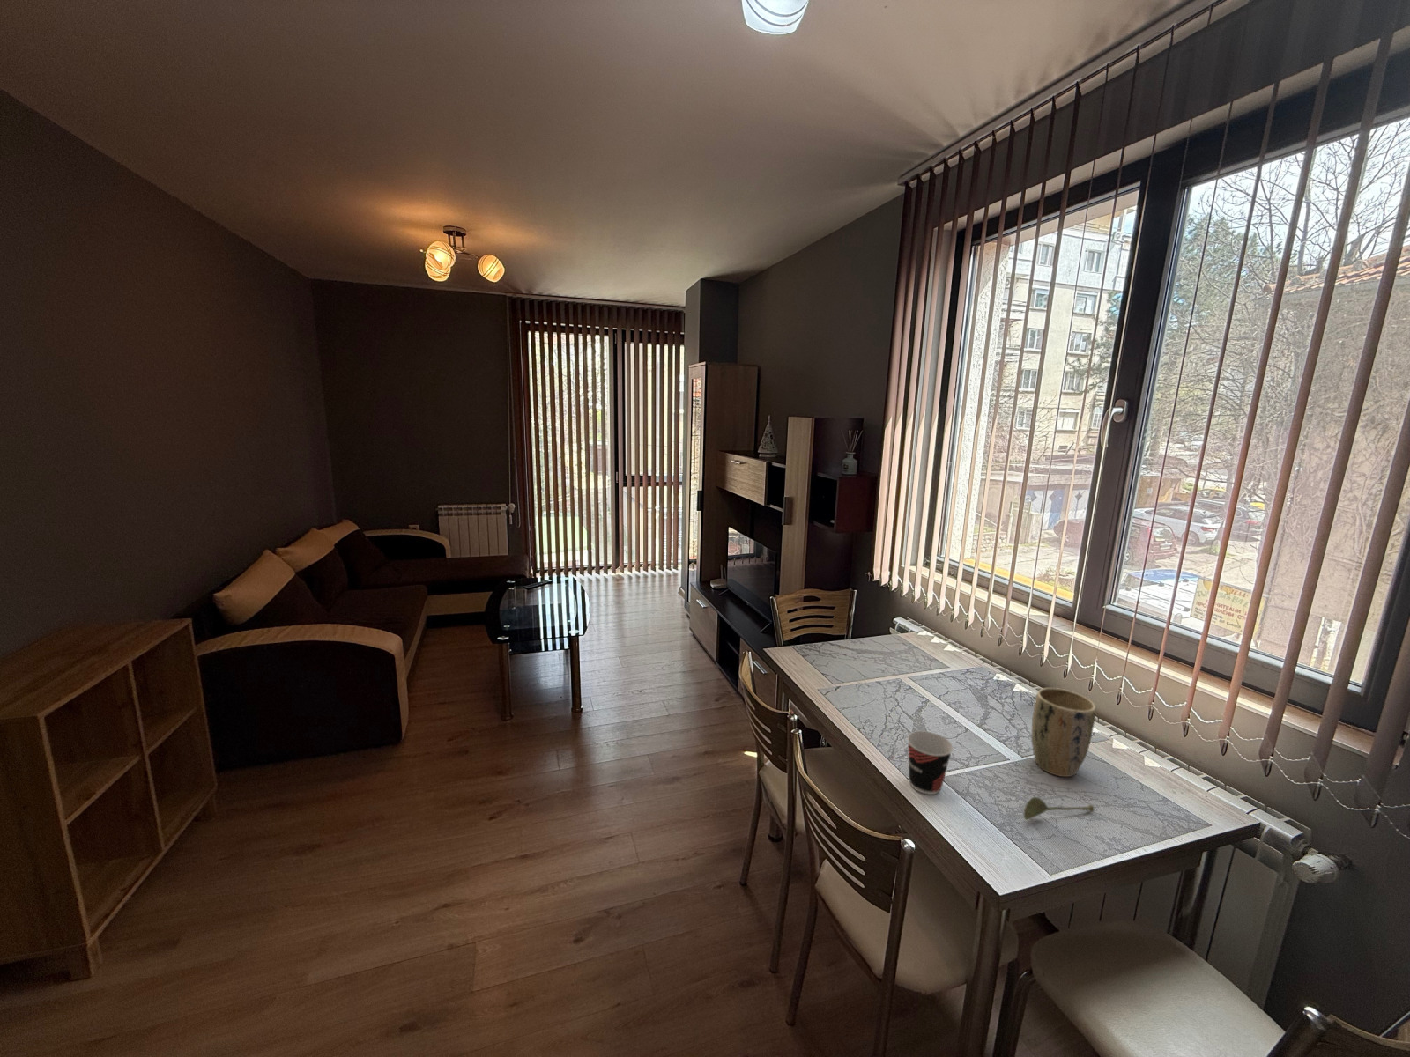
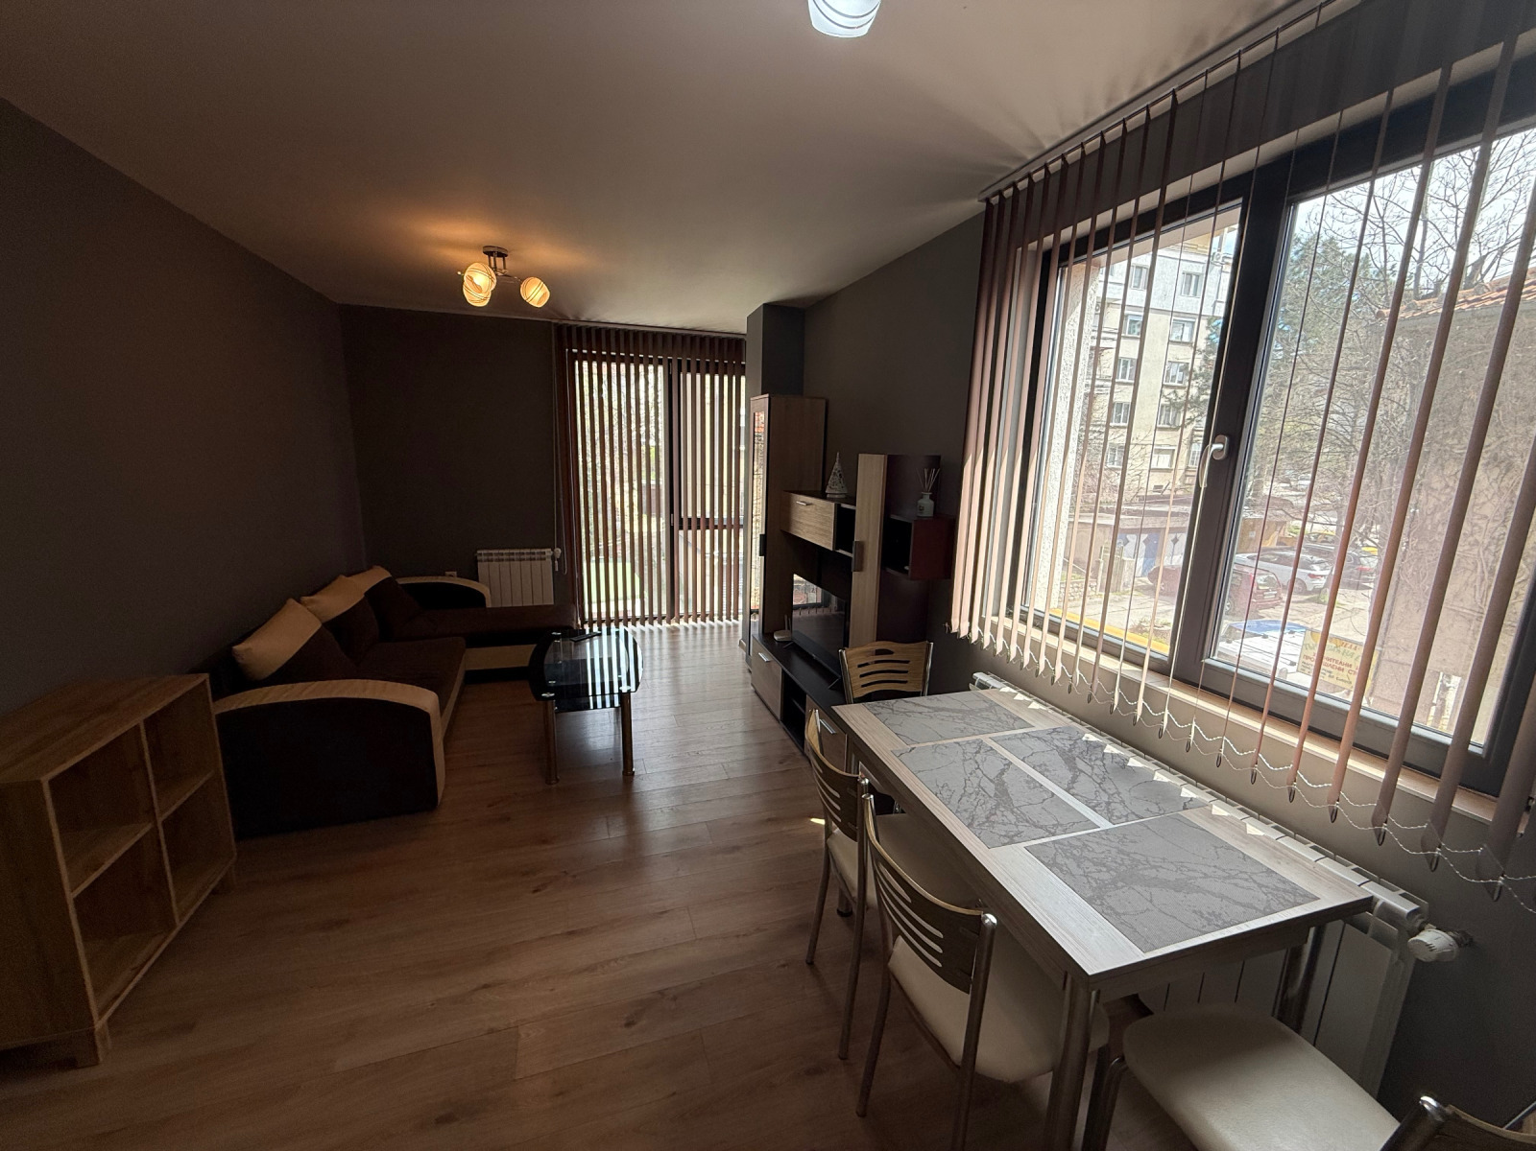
- cup (927, 764)
- plant pot (1059, 733)
- soupspoon (1057, 807)
